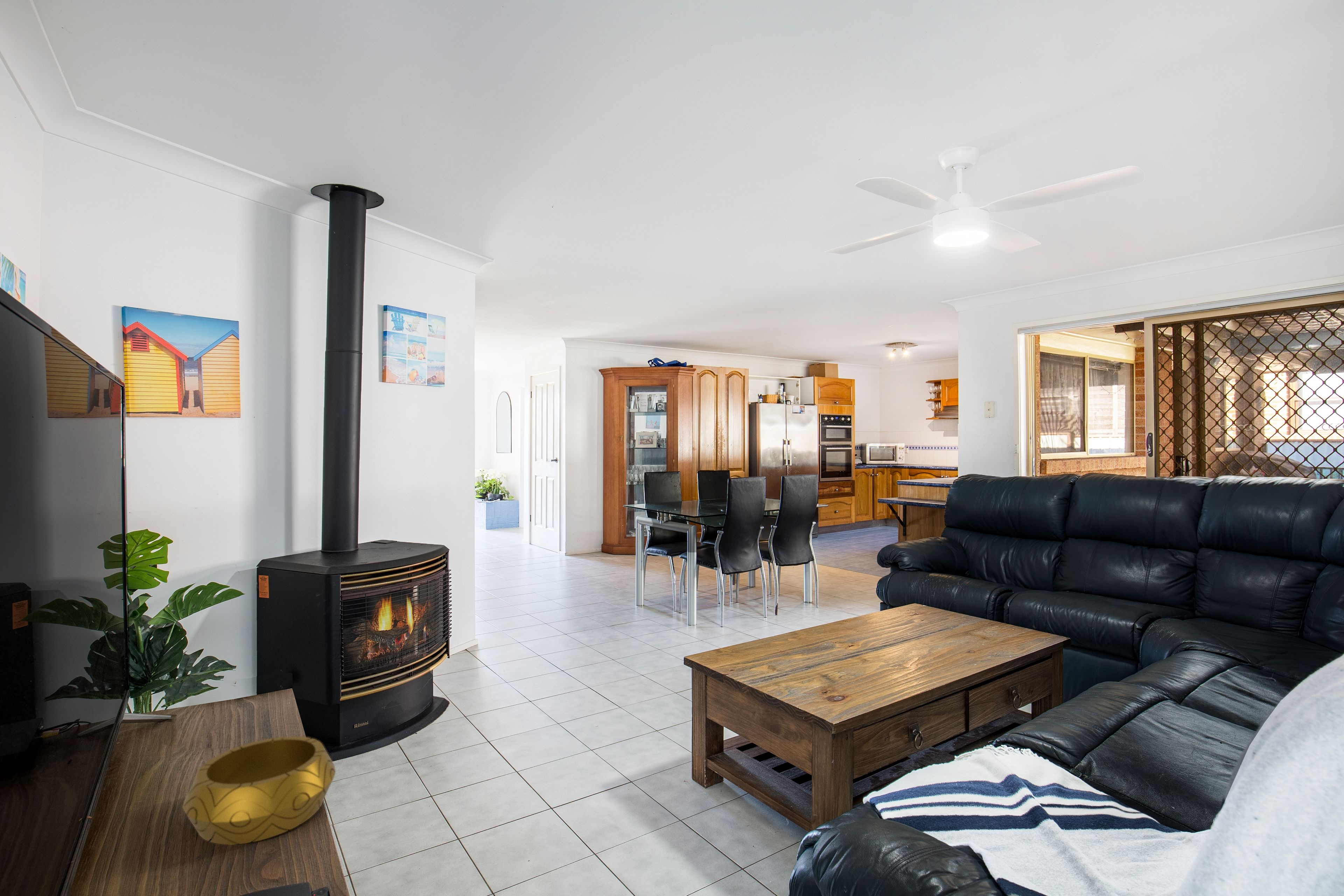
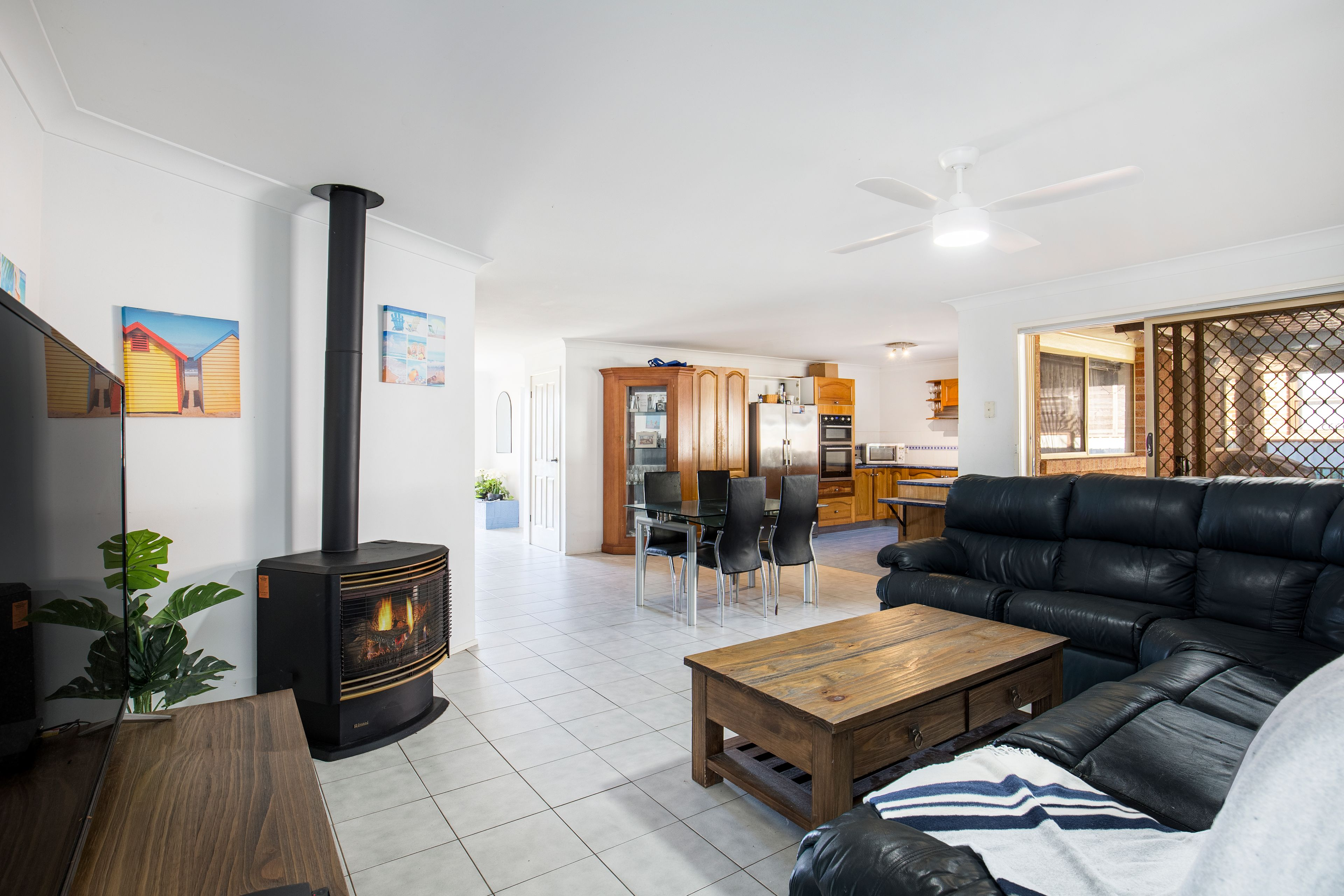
- decorative bowl (263, 786)
